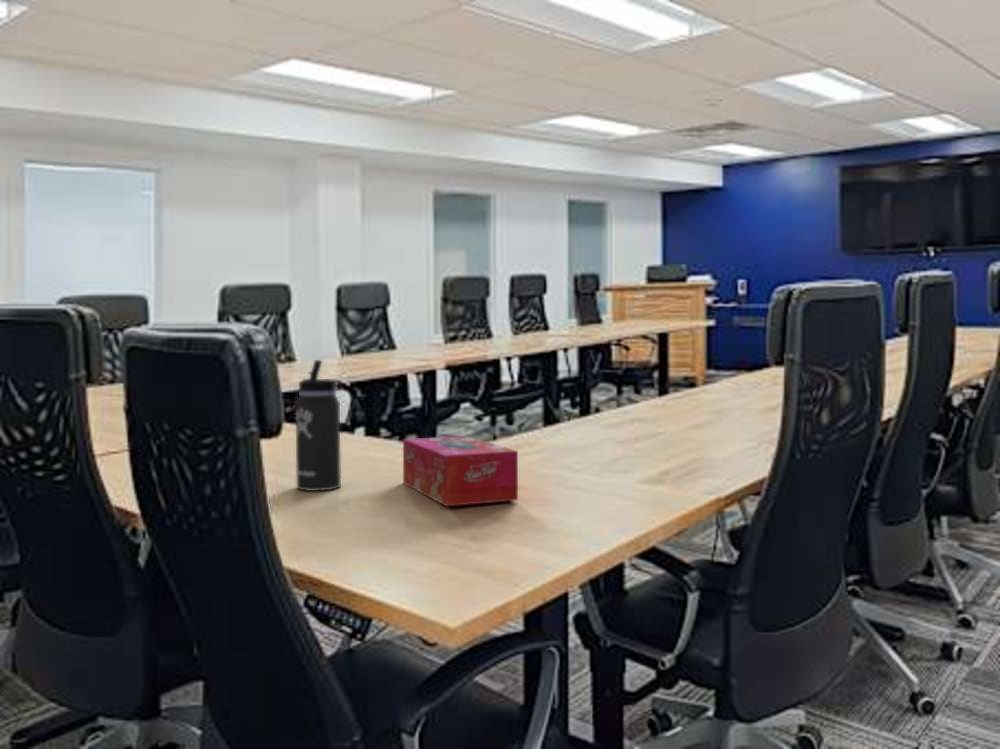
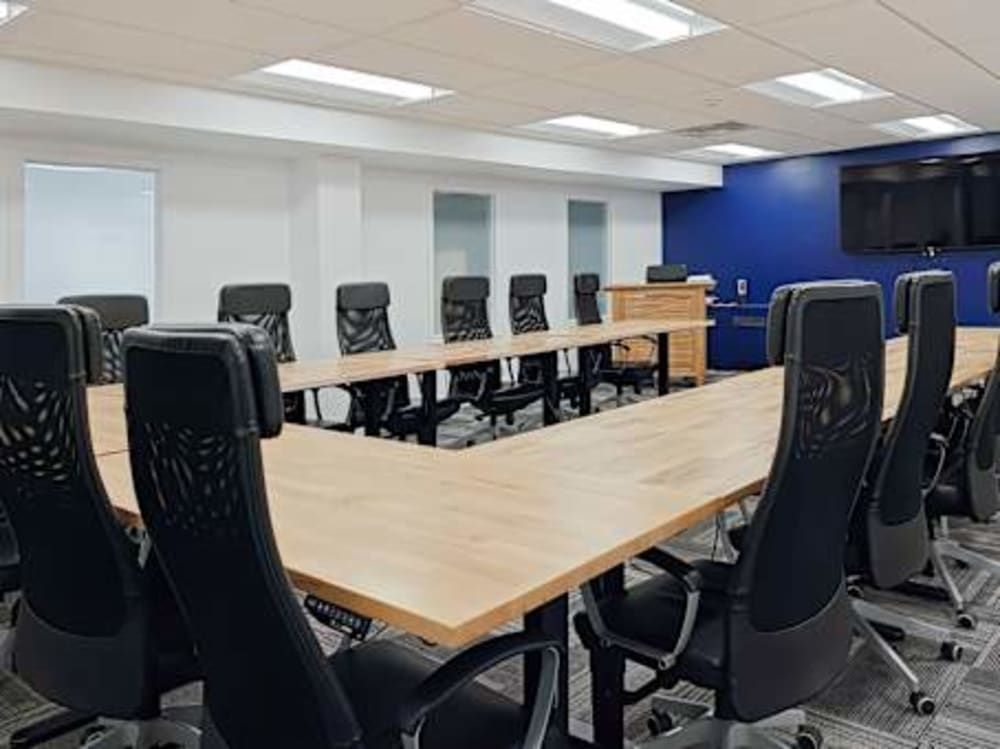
- thermos bottle (321, 423)
- tissue box (457, 468)
